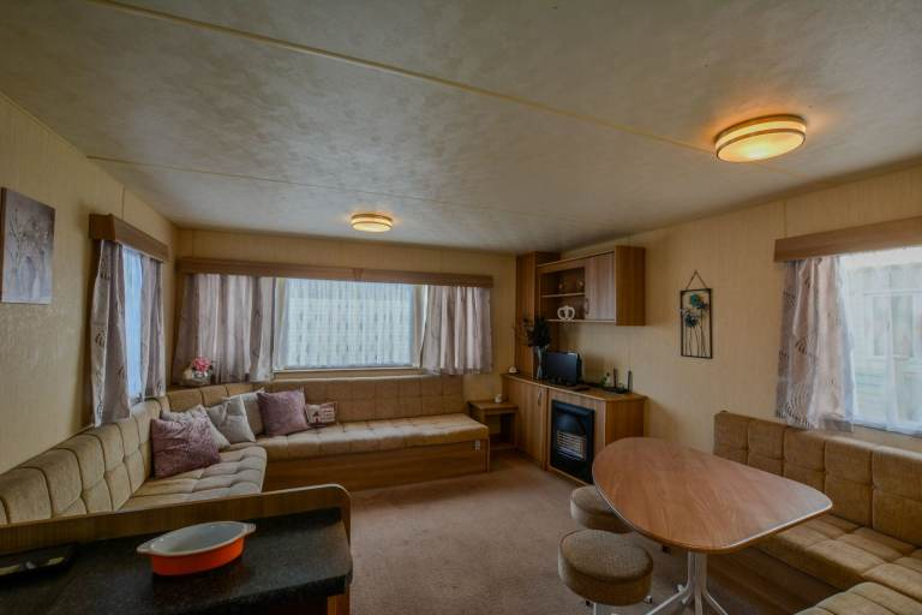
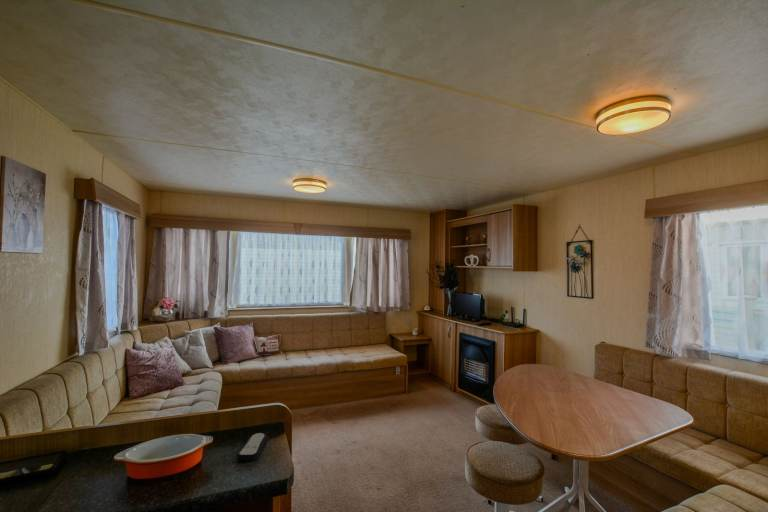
+ remote control (253, 445)
